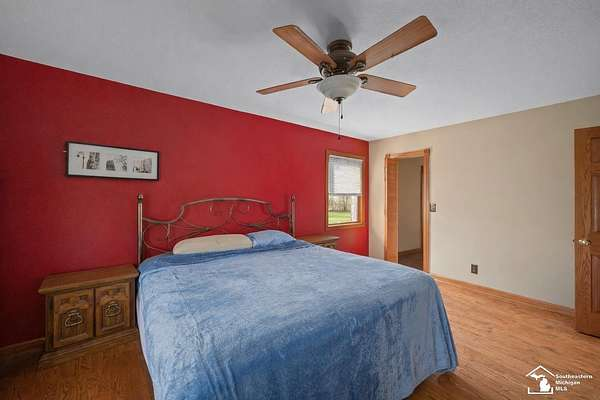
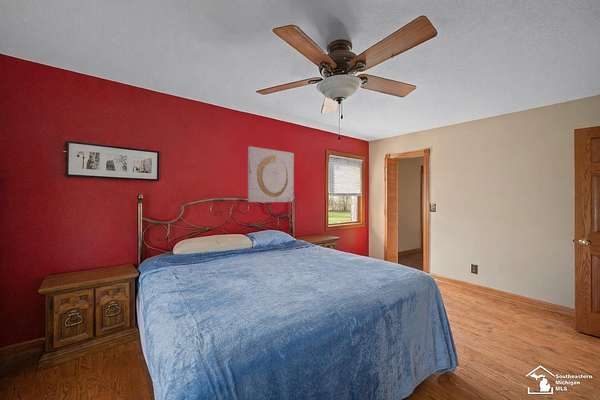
+ wall art (272, 176)
